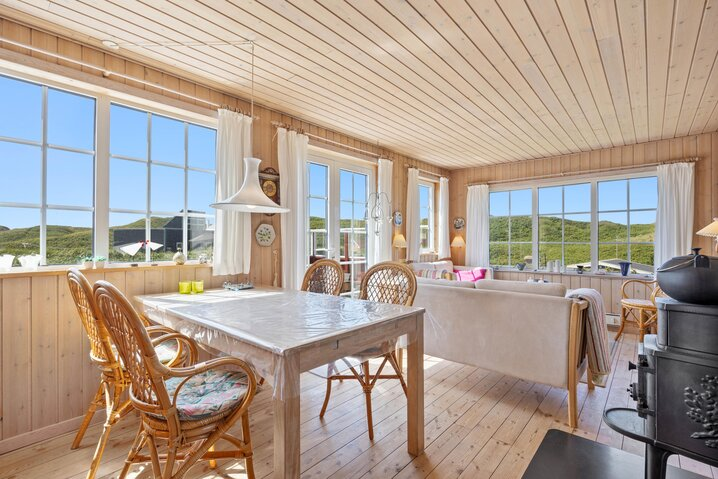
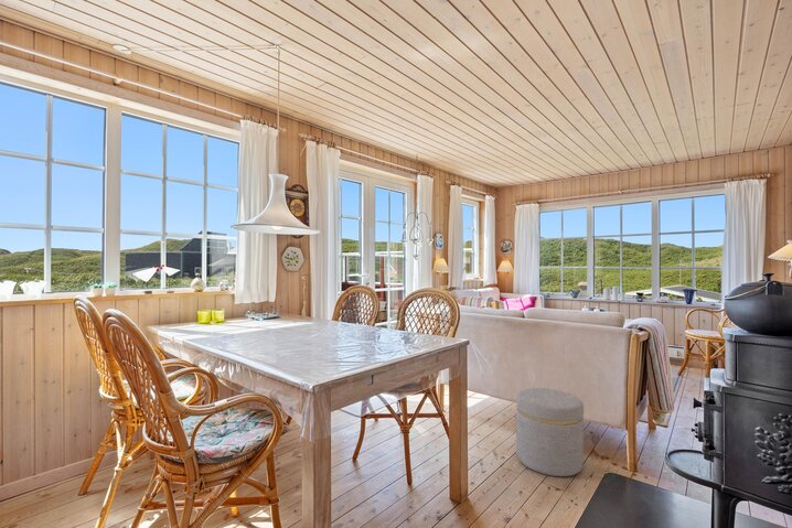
+ ottoman (548, 428)
